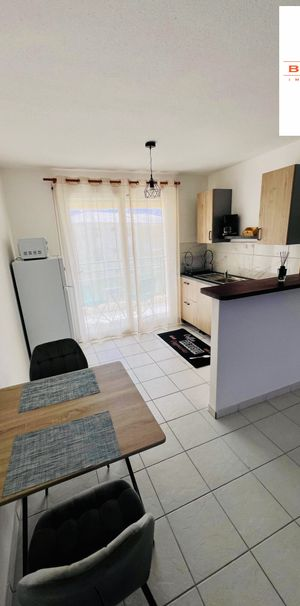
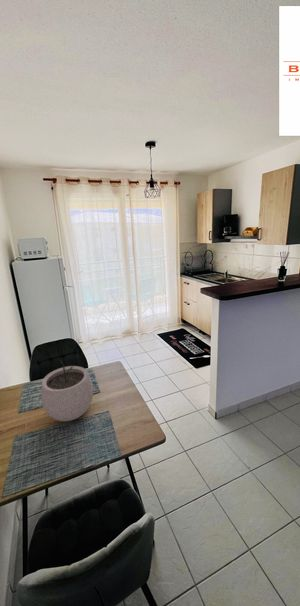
+ plant pot (67, 387)
